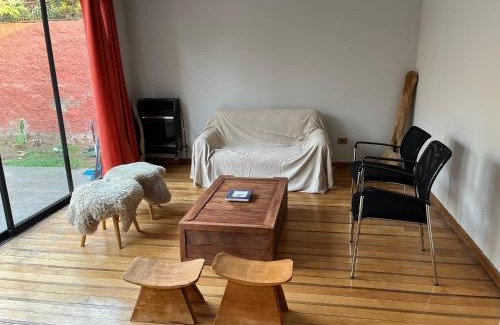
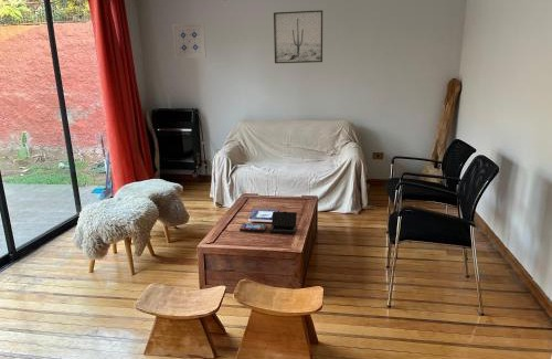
+ wall art (189, 41)
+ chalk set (272, 221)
+ wall art (298, 38)
